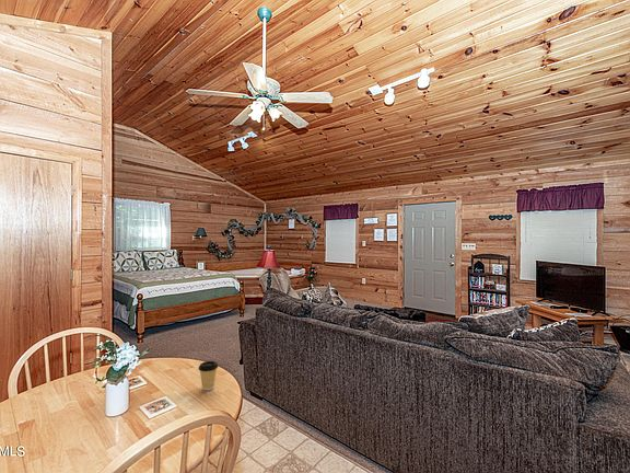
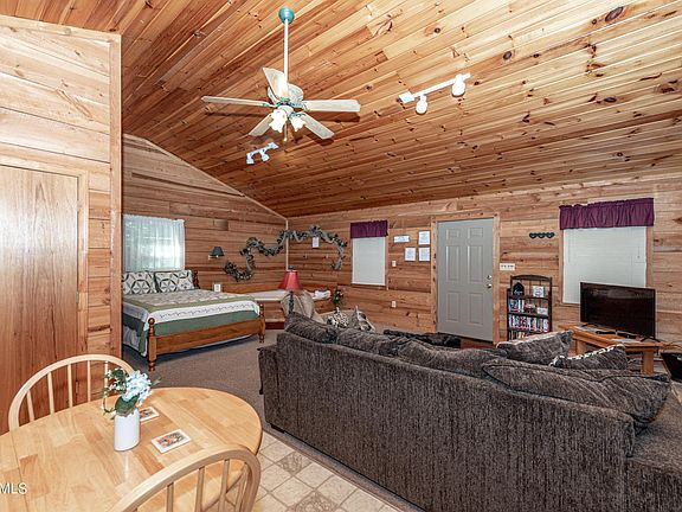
- coffee cup (208, 374)
